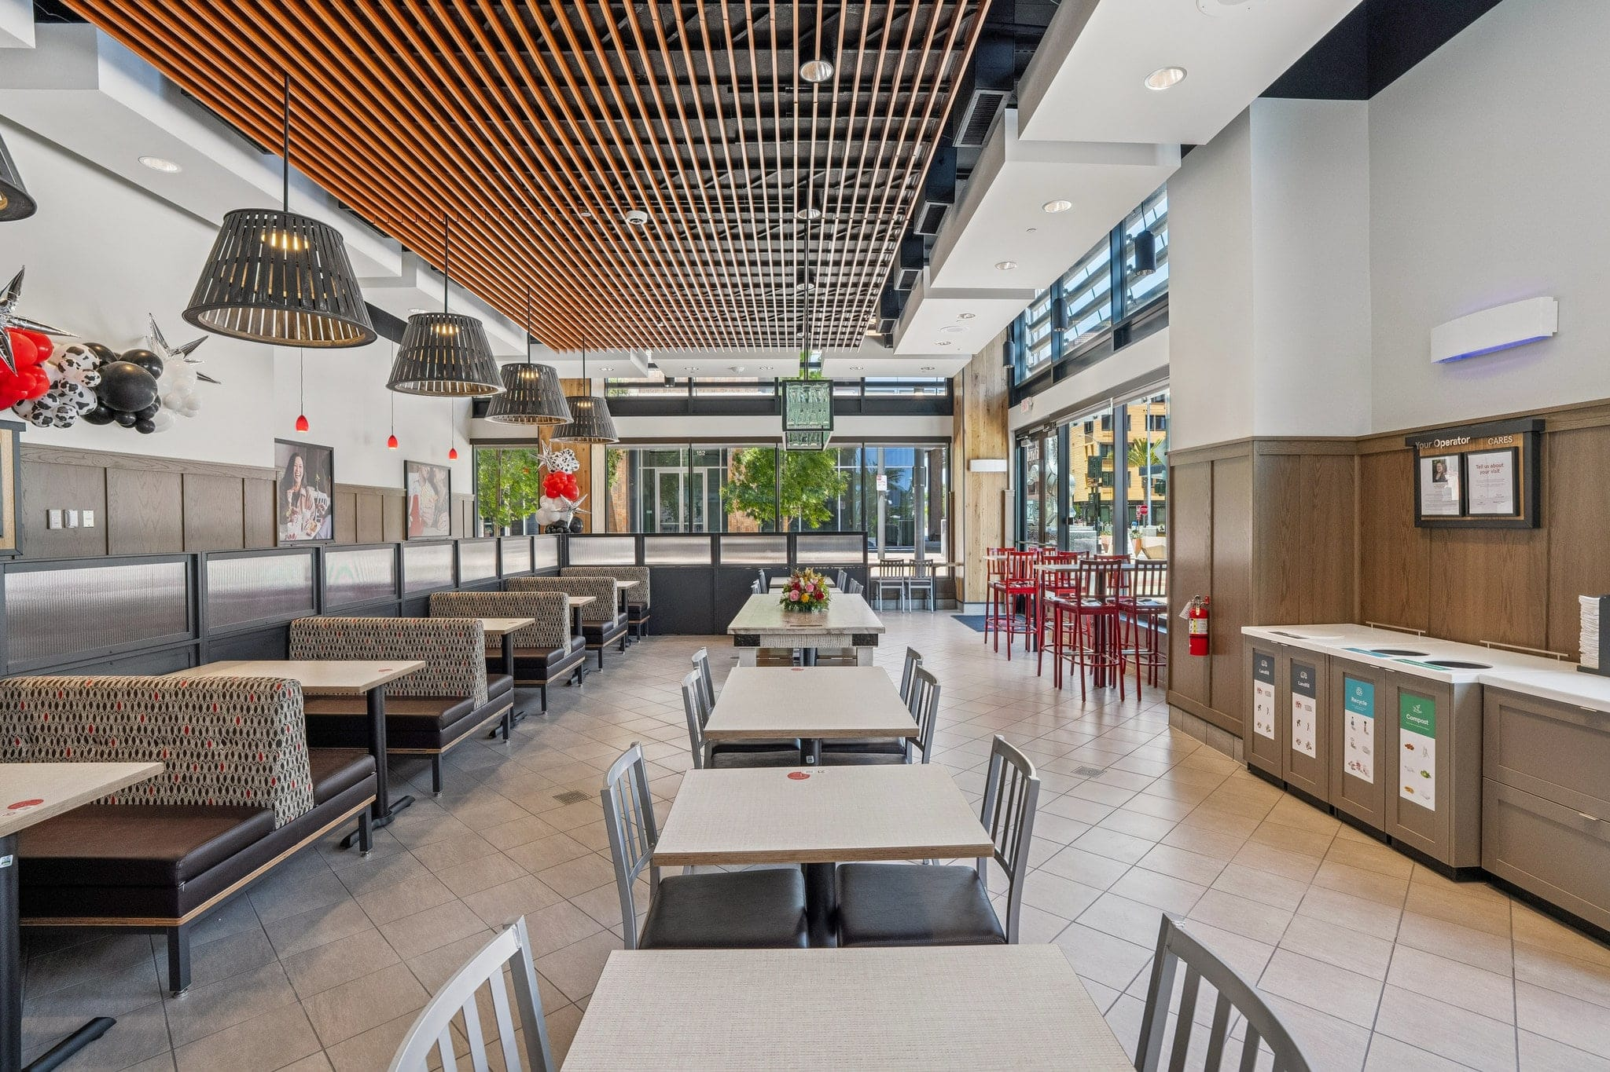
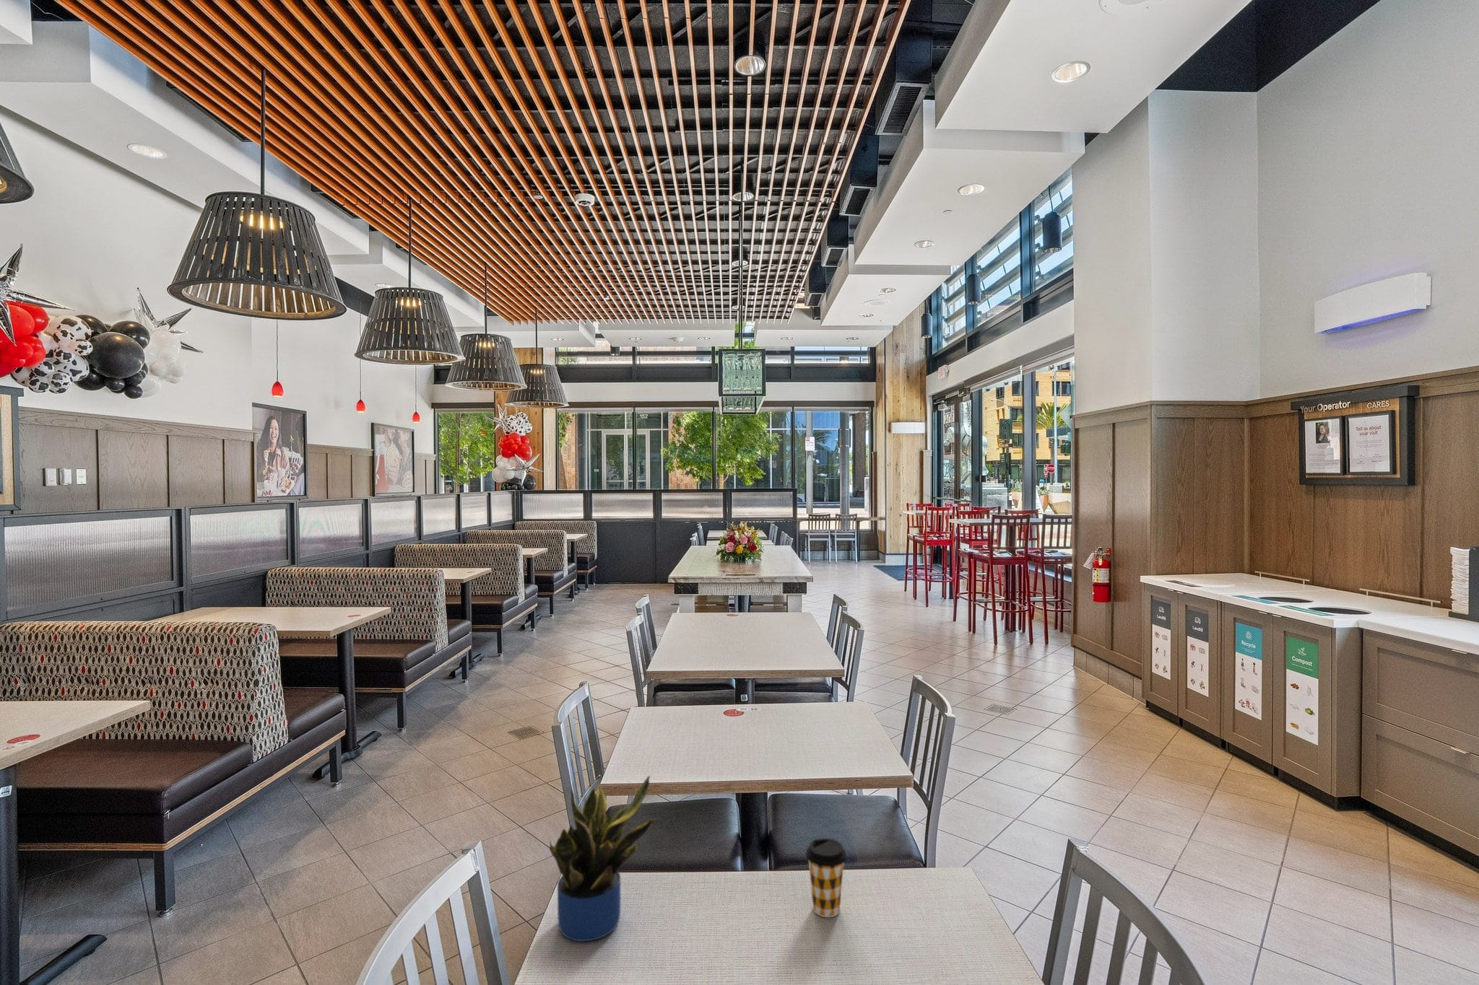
+ coffee cup (826, 877)
+ potted plant (609, 841)
